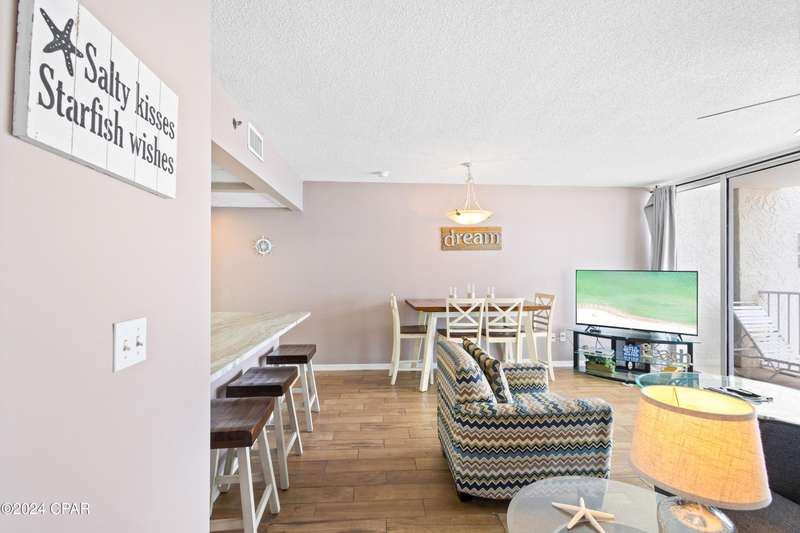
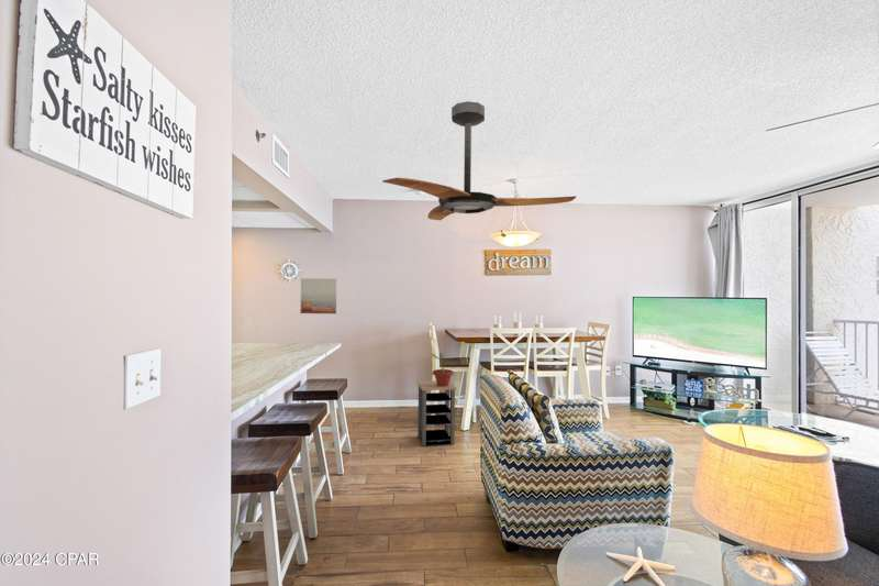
+ wall art (319, 296)
+ ceiling fan (470, 161)
+ side table (435, 411)
+ potted plant (442, 368)
